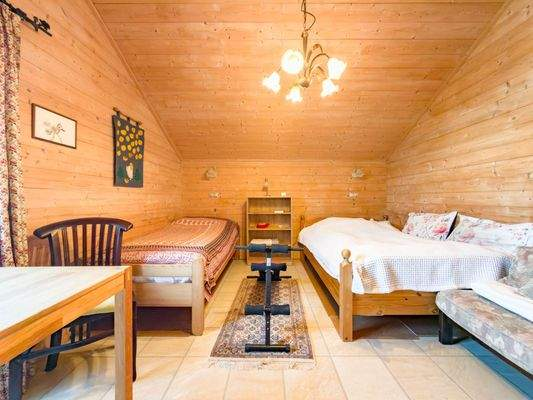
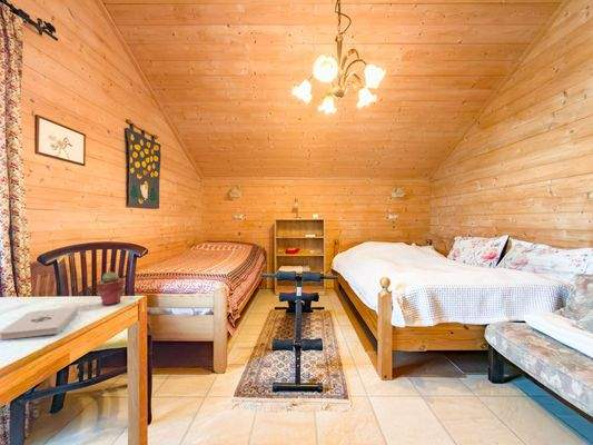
+ potted succulent (110, 287)
+ notepad (42, 322)
